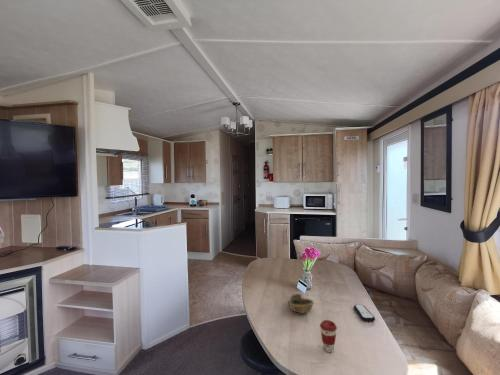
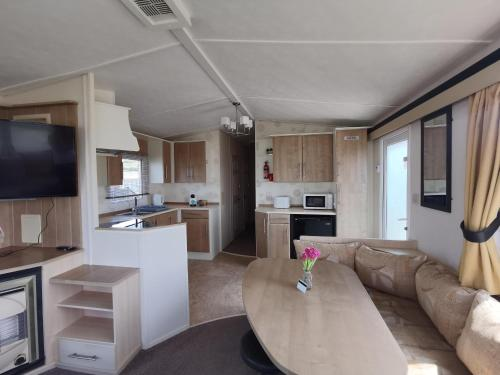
- remote control (363, 312)
- coffee cup (328, 336)
- decorative bowl (298, 301)
